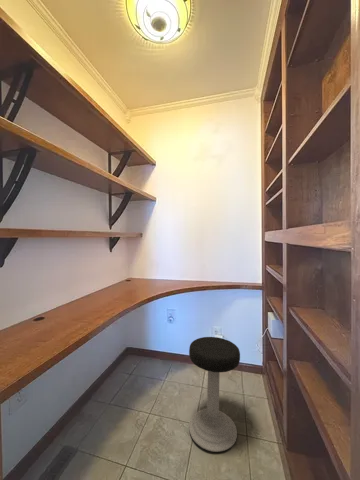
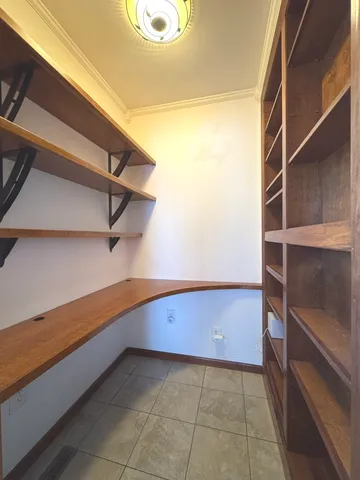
- stool (213, 387)
